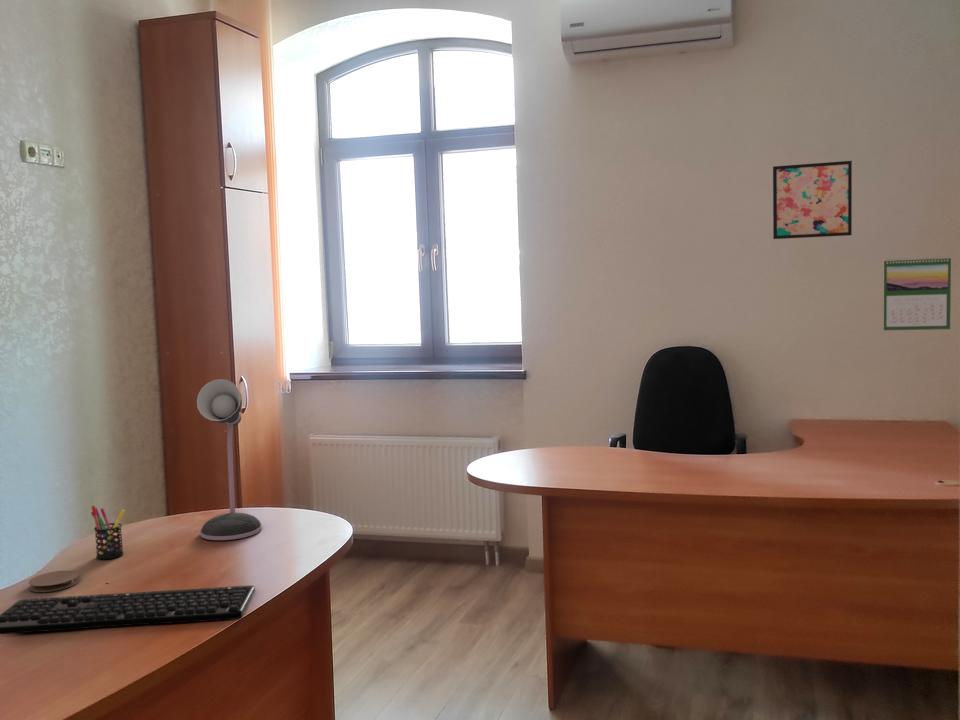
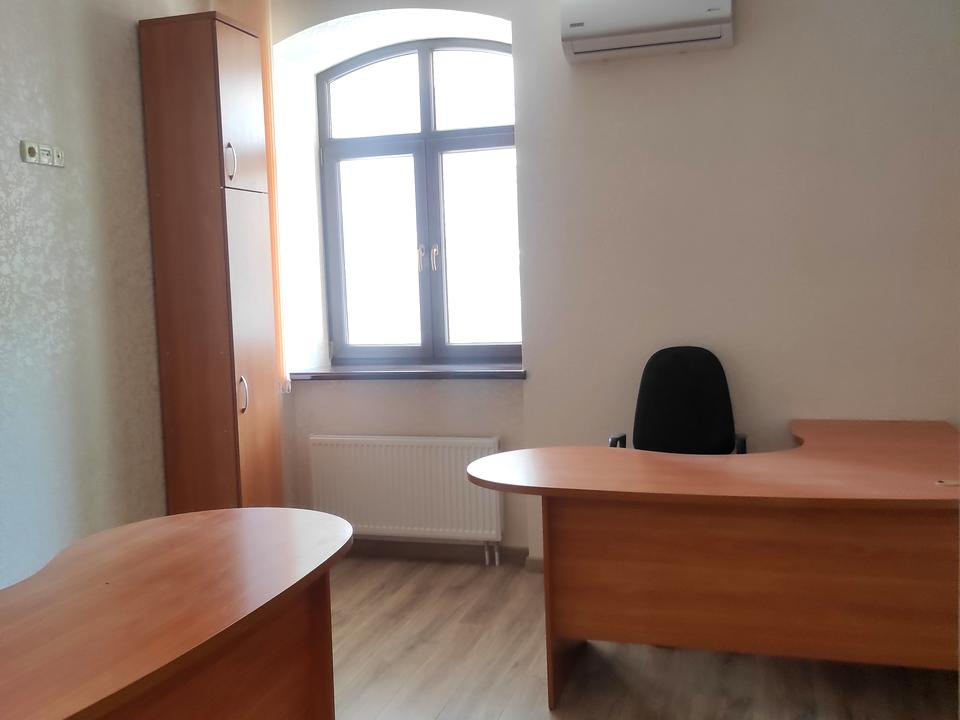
- keyboard (126, 607)
- calendar (916, 293)
- coaster (54, 580)
- pen holder (105, 531)
- desk lamp (228, 454)
- wall art (811, 200)
